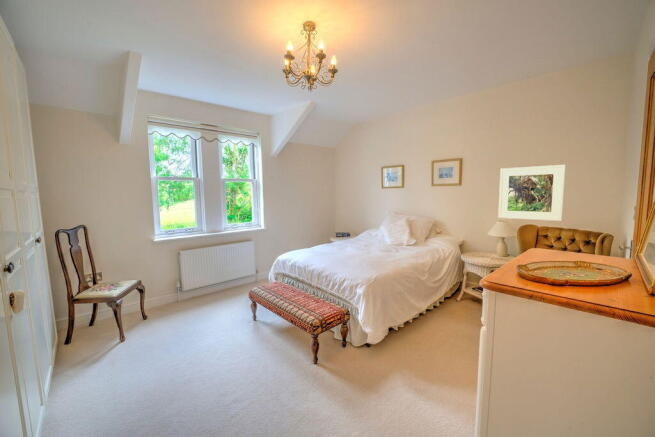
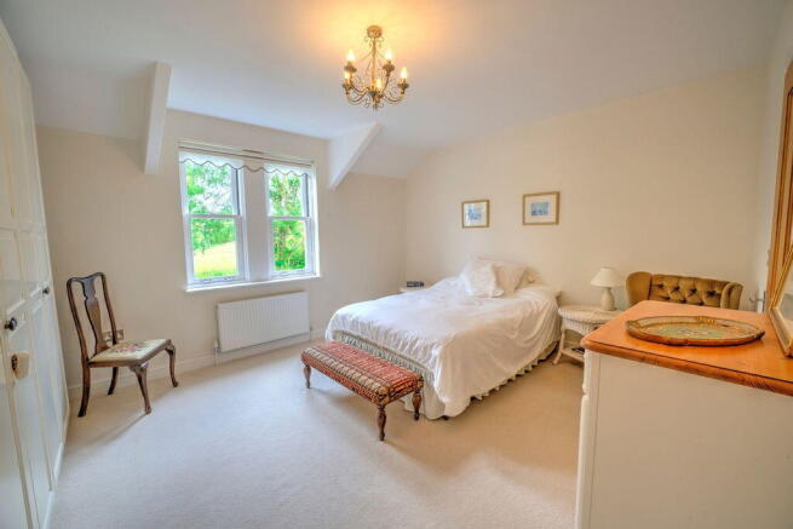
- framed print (529, 193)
